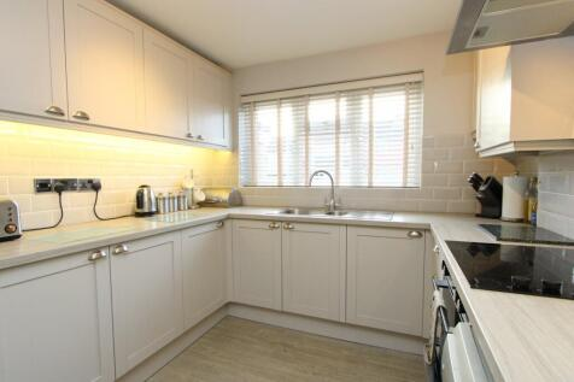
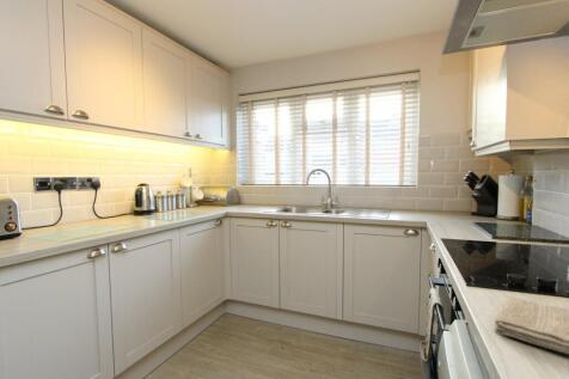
+ washcloth (537, 319)
